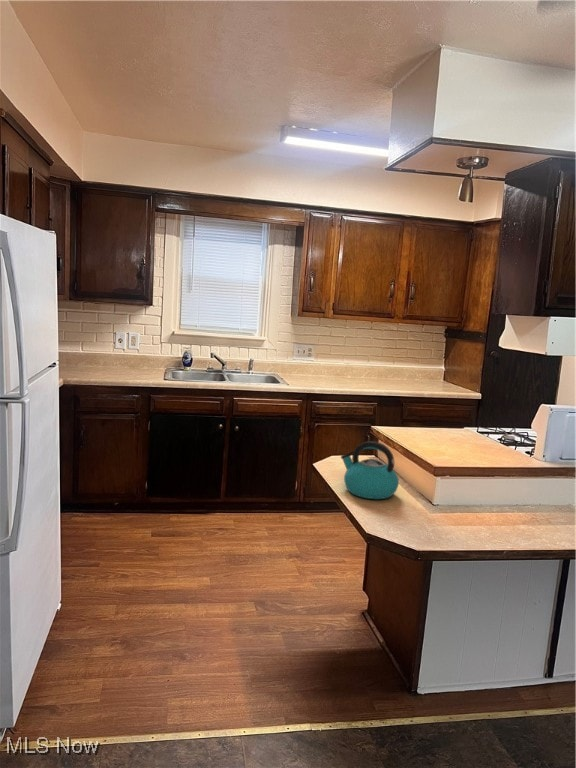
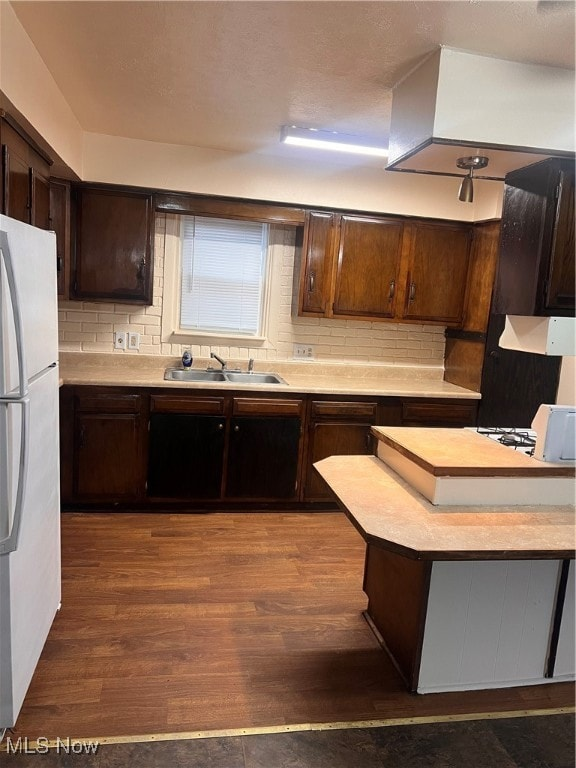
- kettle (368, 466)
